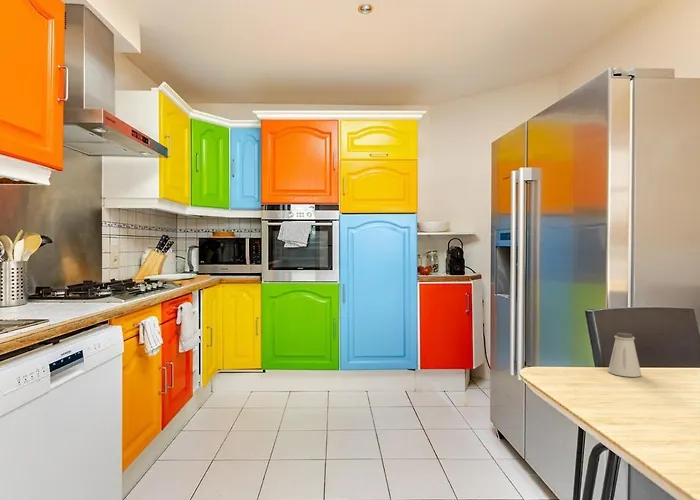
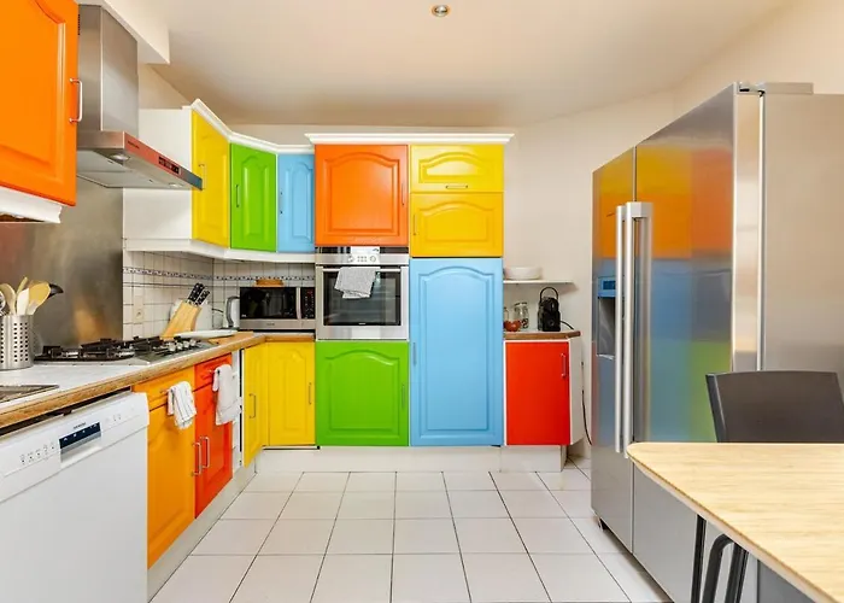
- saltshaker (624, 353)
